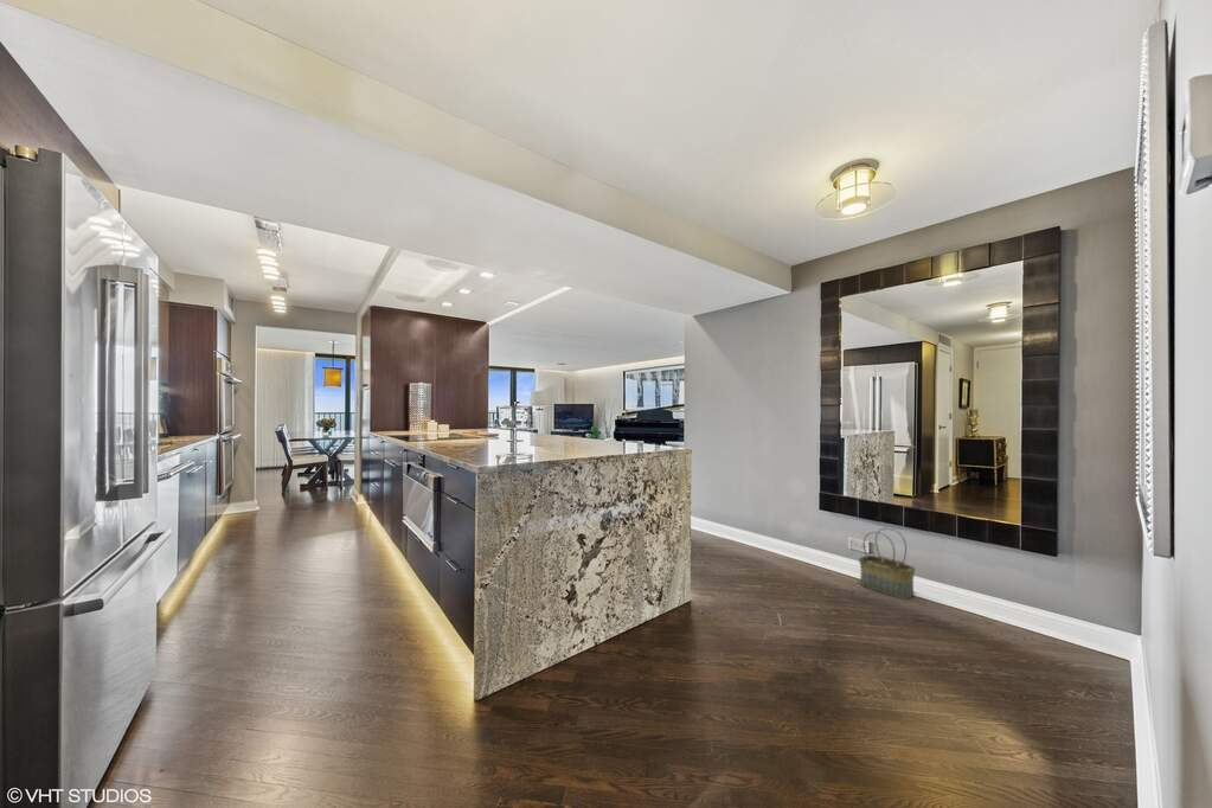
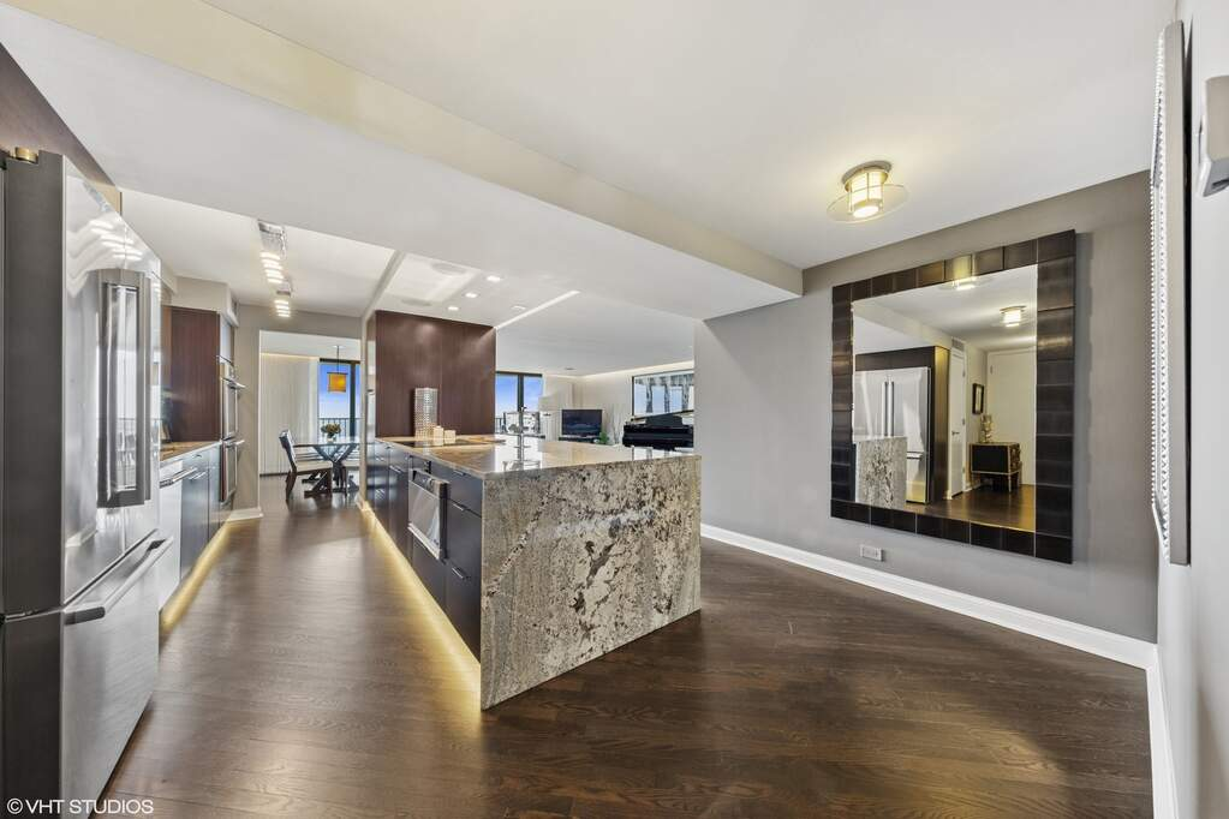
- basket (885, 559)
